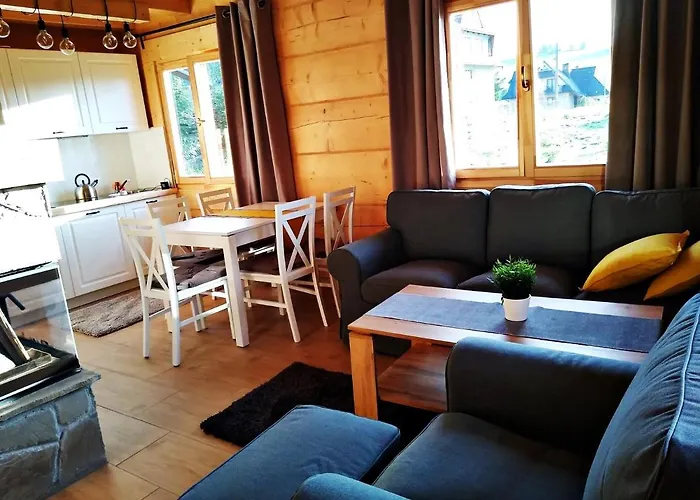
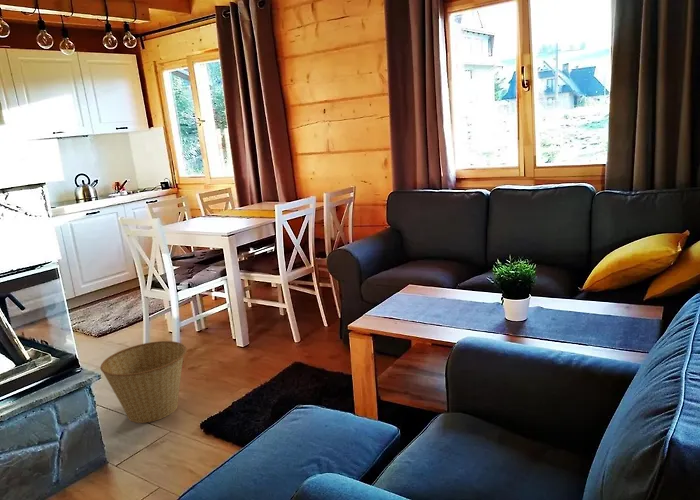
+ basket (149, 383)
